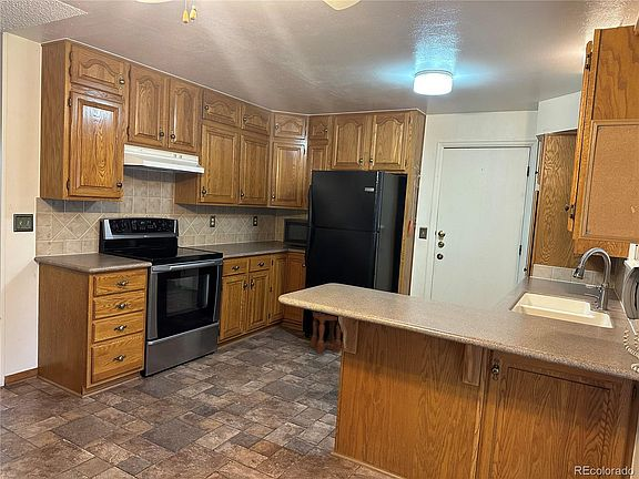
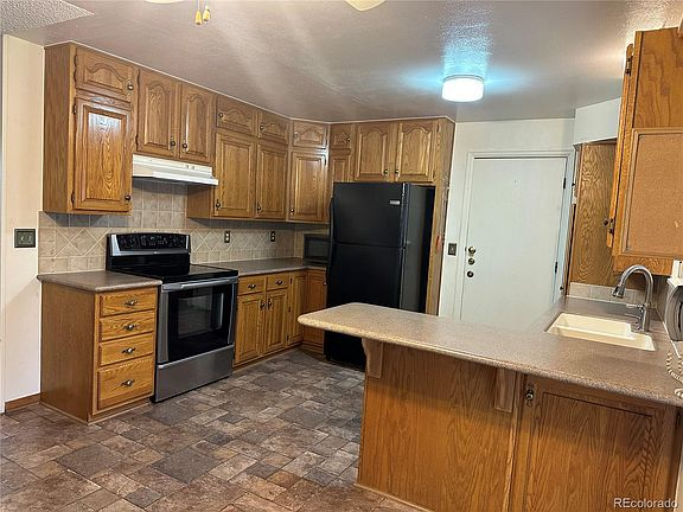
- stool (329, 325)
